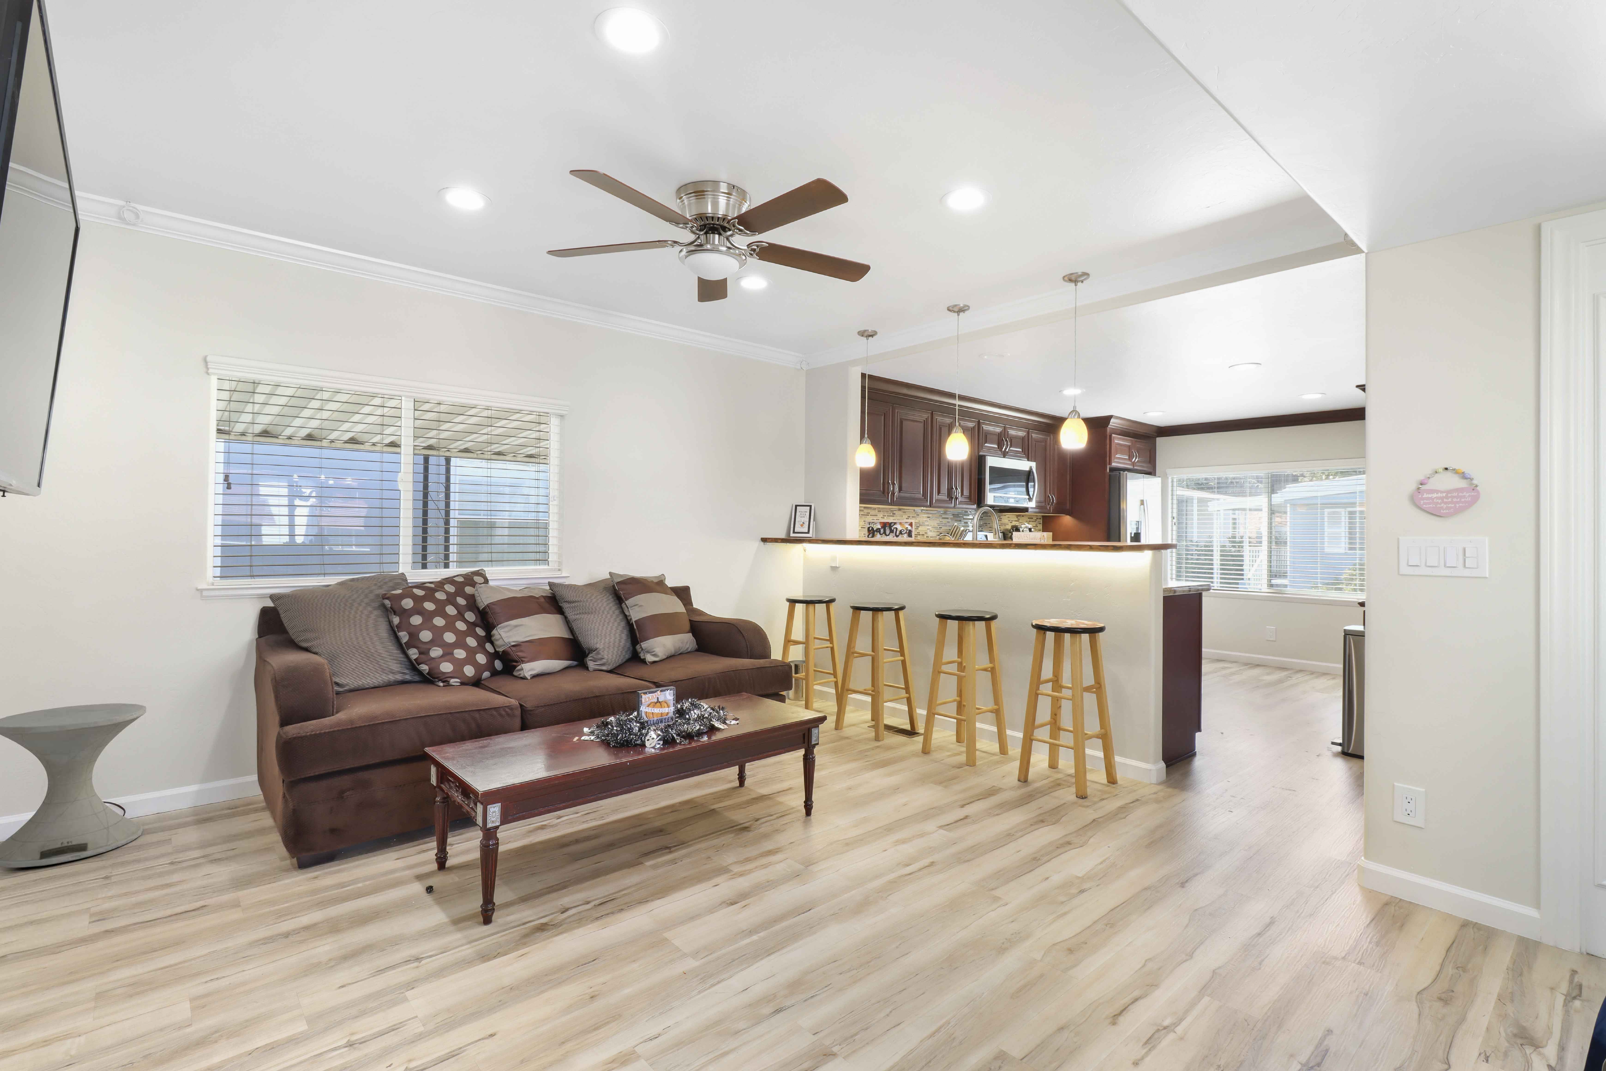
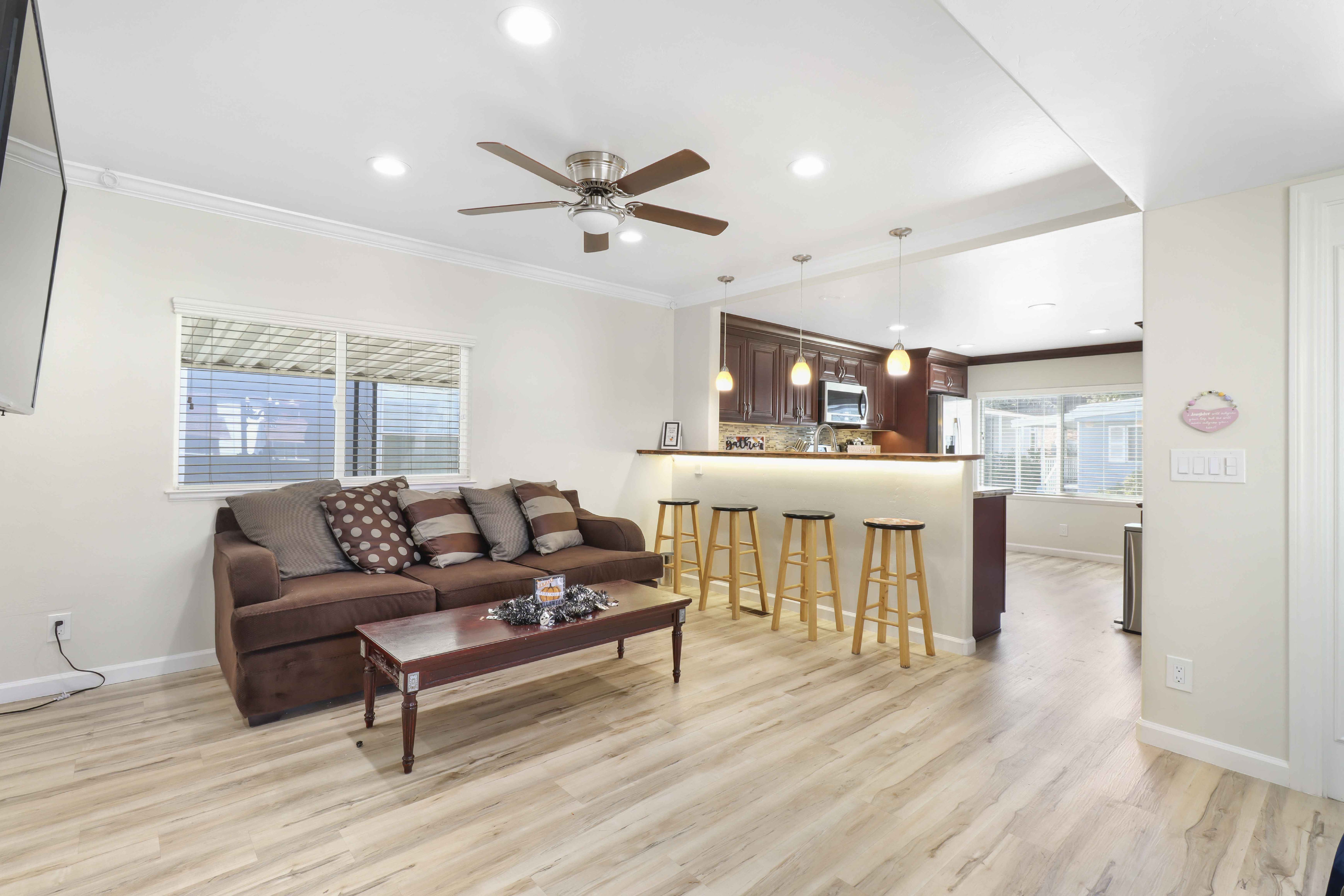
- side table (71, 779)
